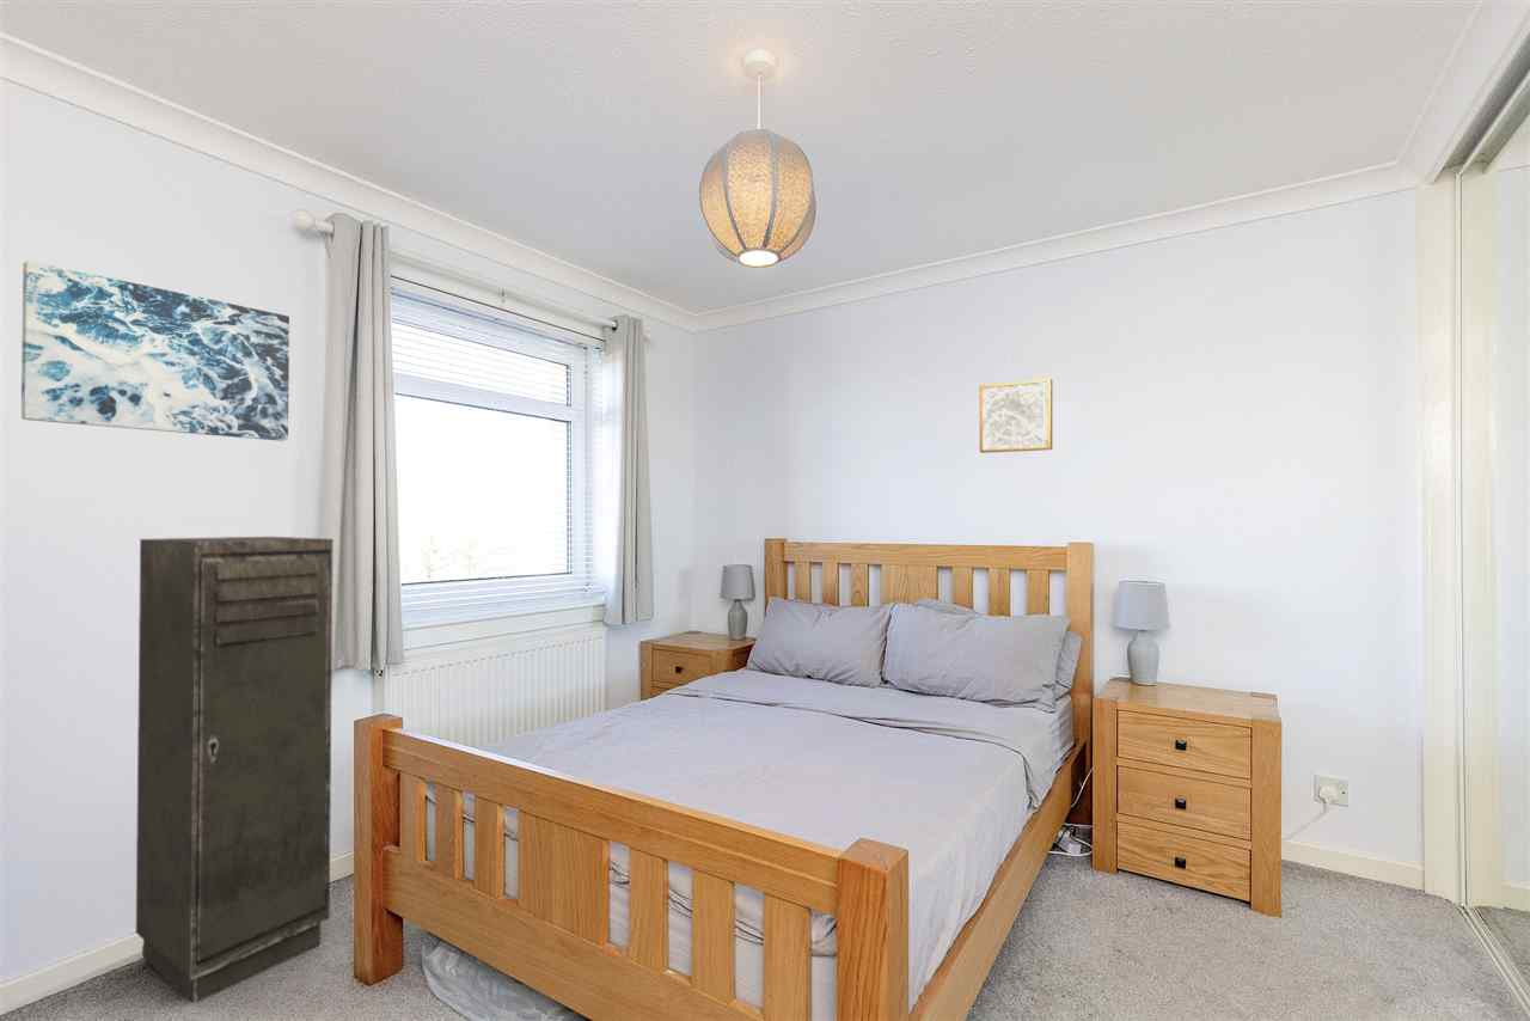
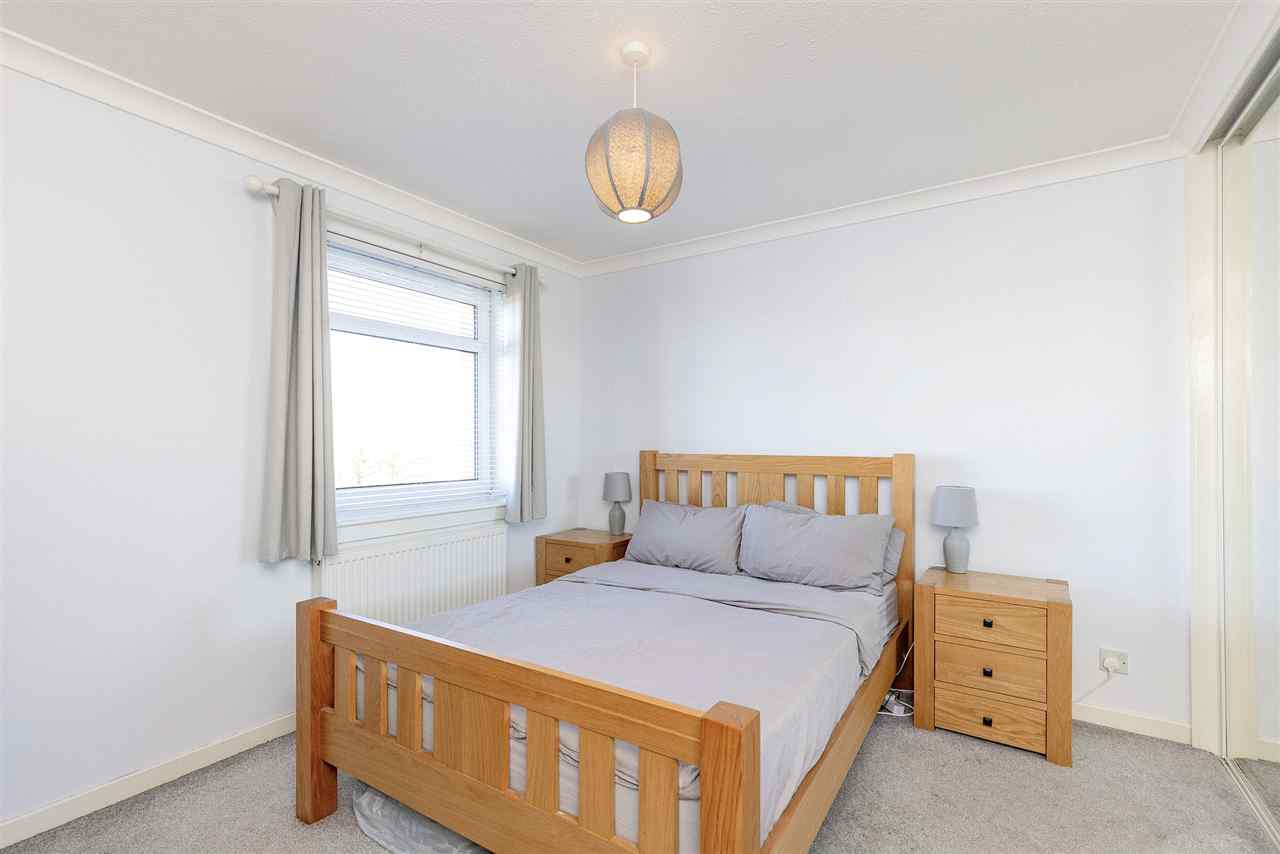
- wall art (170, 361)
- storage cabinet (237, 745)
- wall art (1015, 416)
